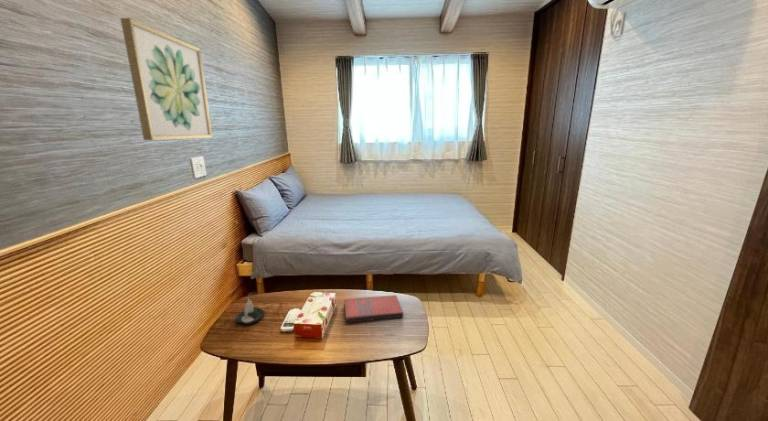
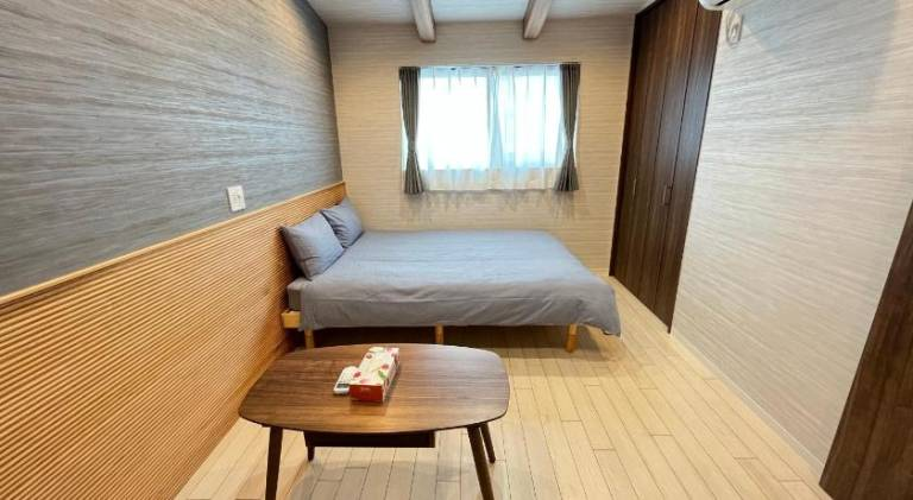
- wall art (175, 89)
- paperback book (372, 307)
- candle (248, 308)
